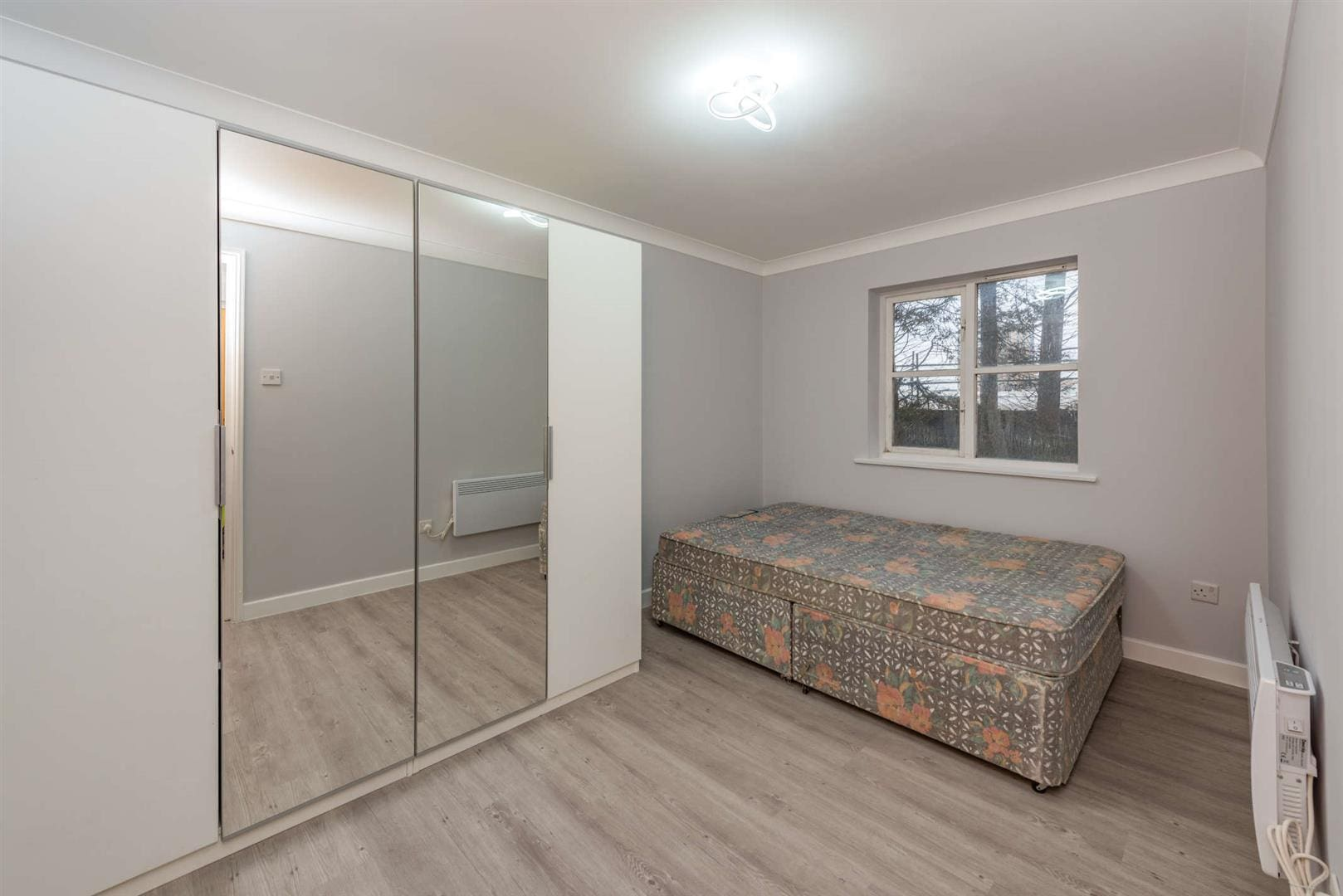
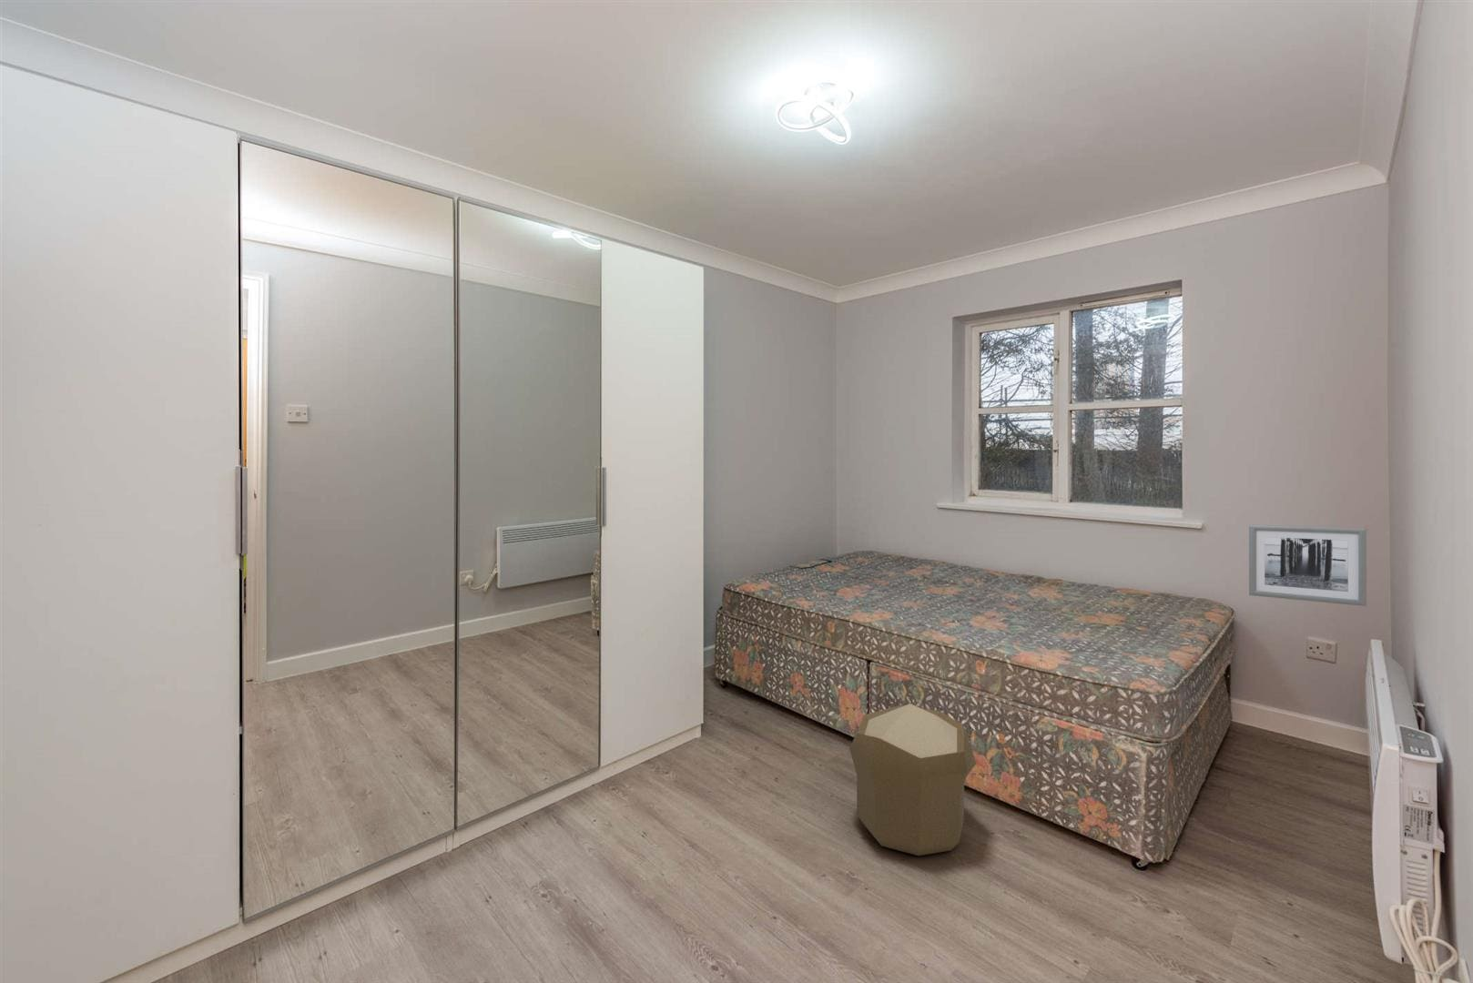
+ pouf (909, 767)
+ wall art (1304, 563)
